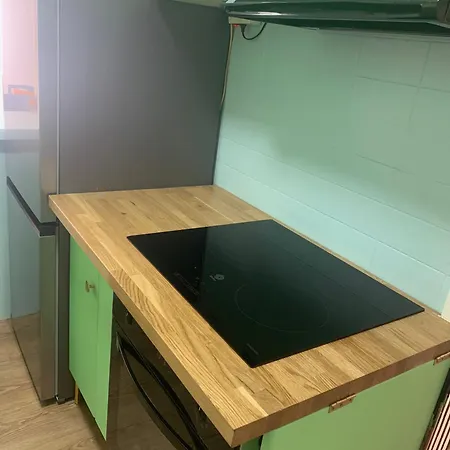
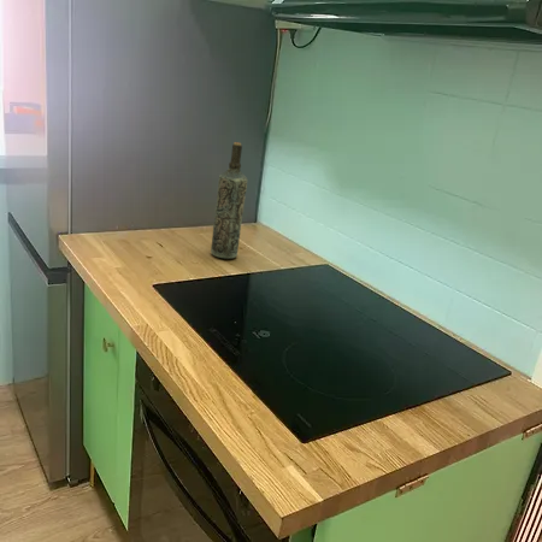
+ bottle (230, 200)
